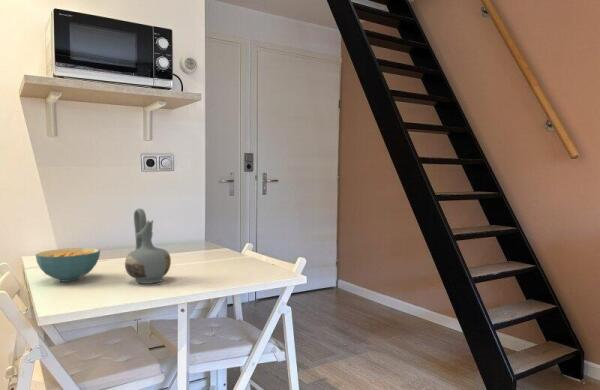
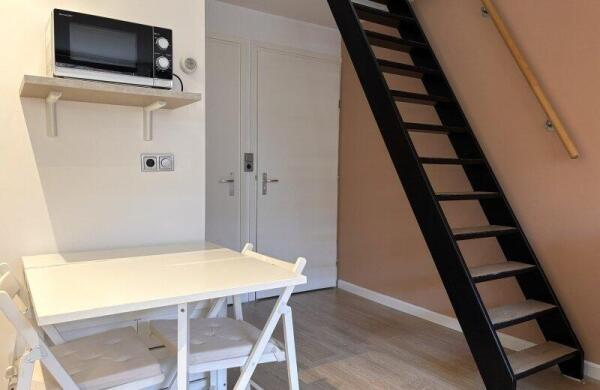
- cereal bowl (69, 265)
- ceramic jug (147, 245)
